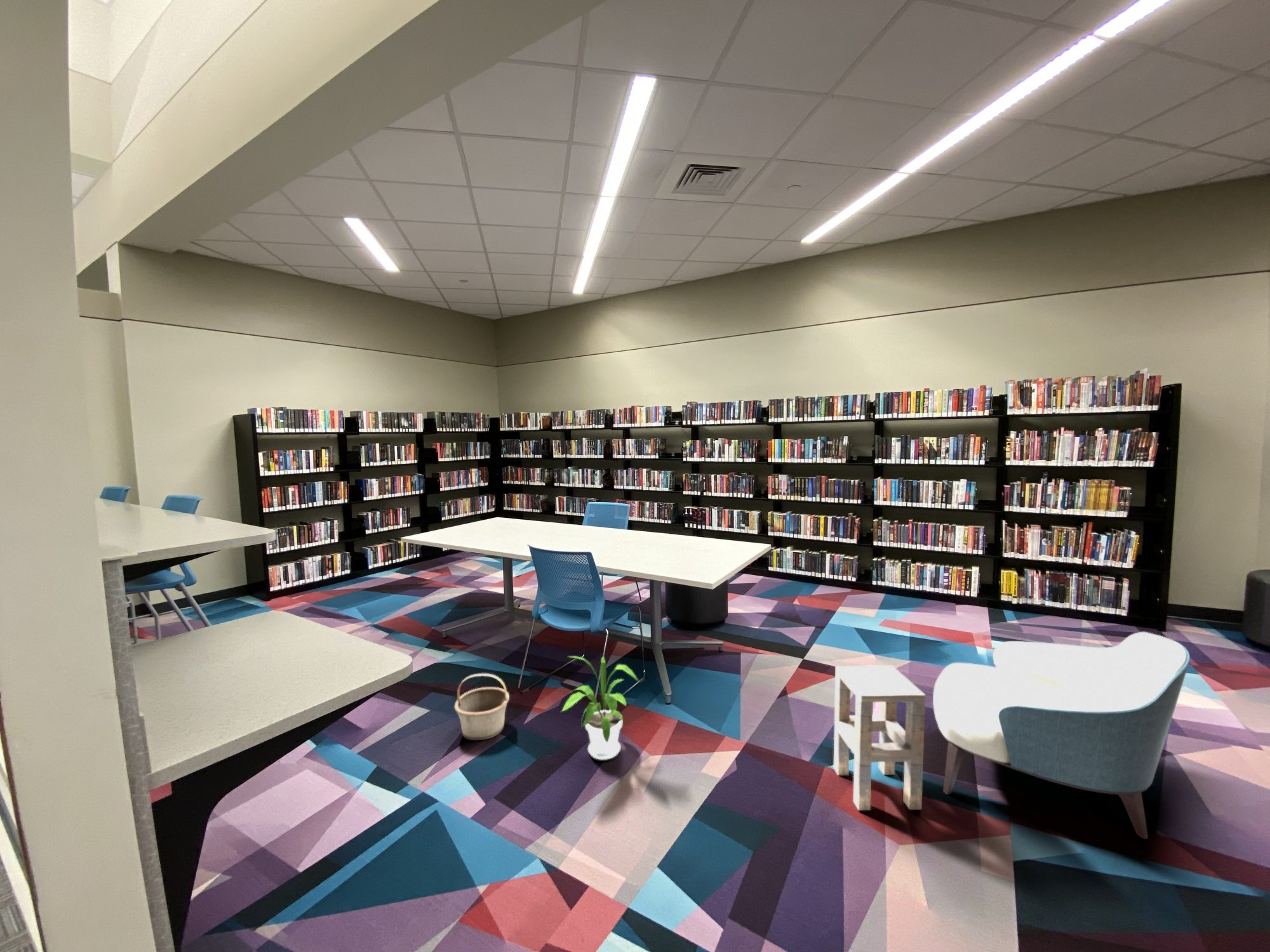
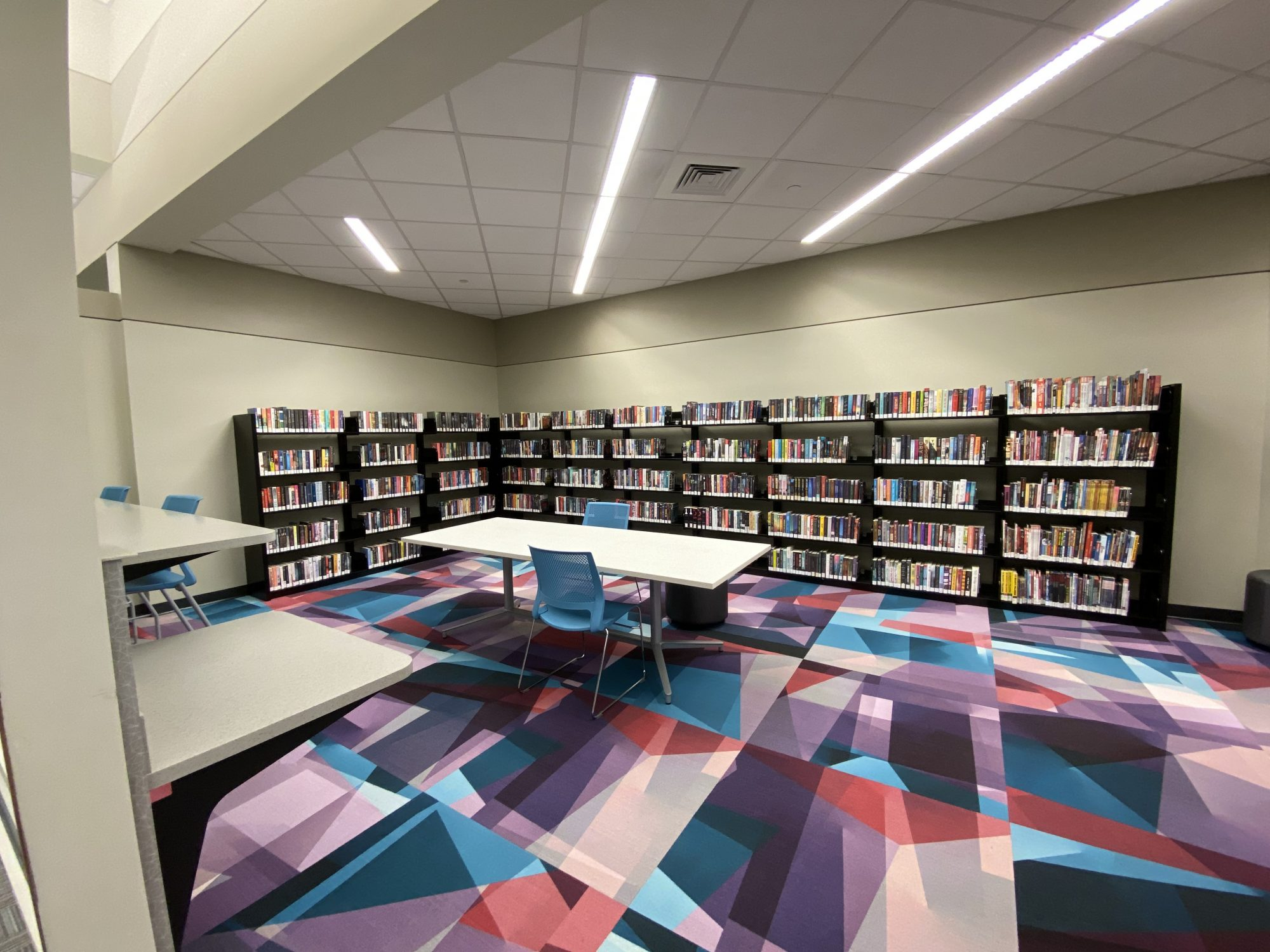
- house plant (600, 704)
- armchair (1043, 703)
- basket (482, 702)
- side table (876, 731)
